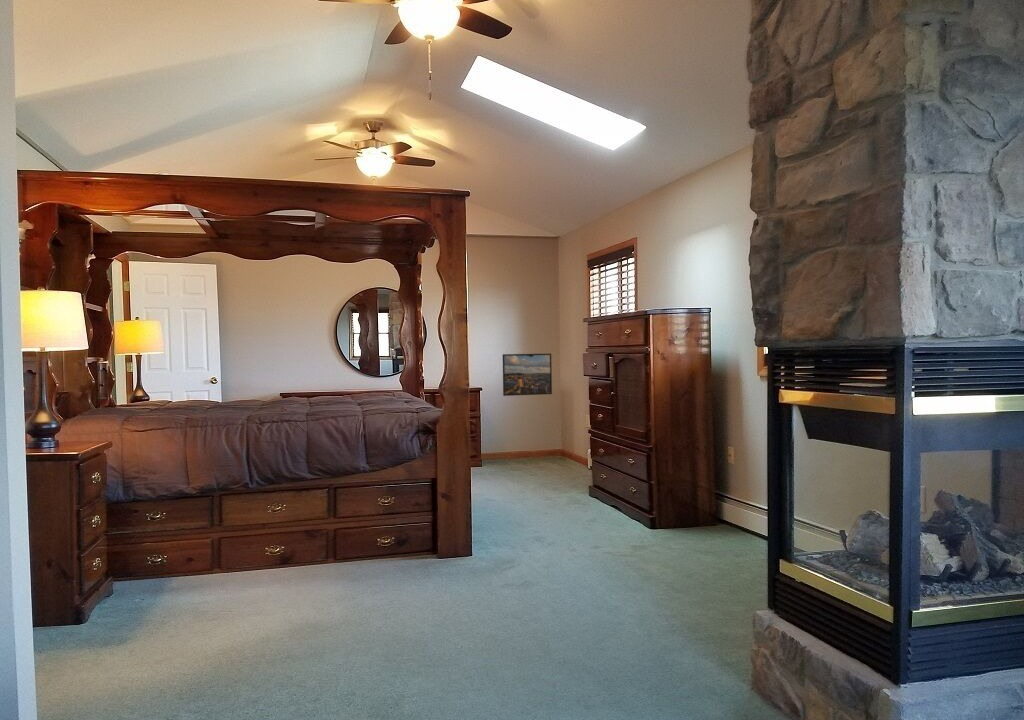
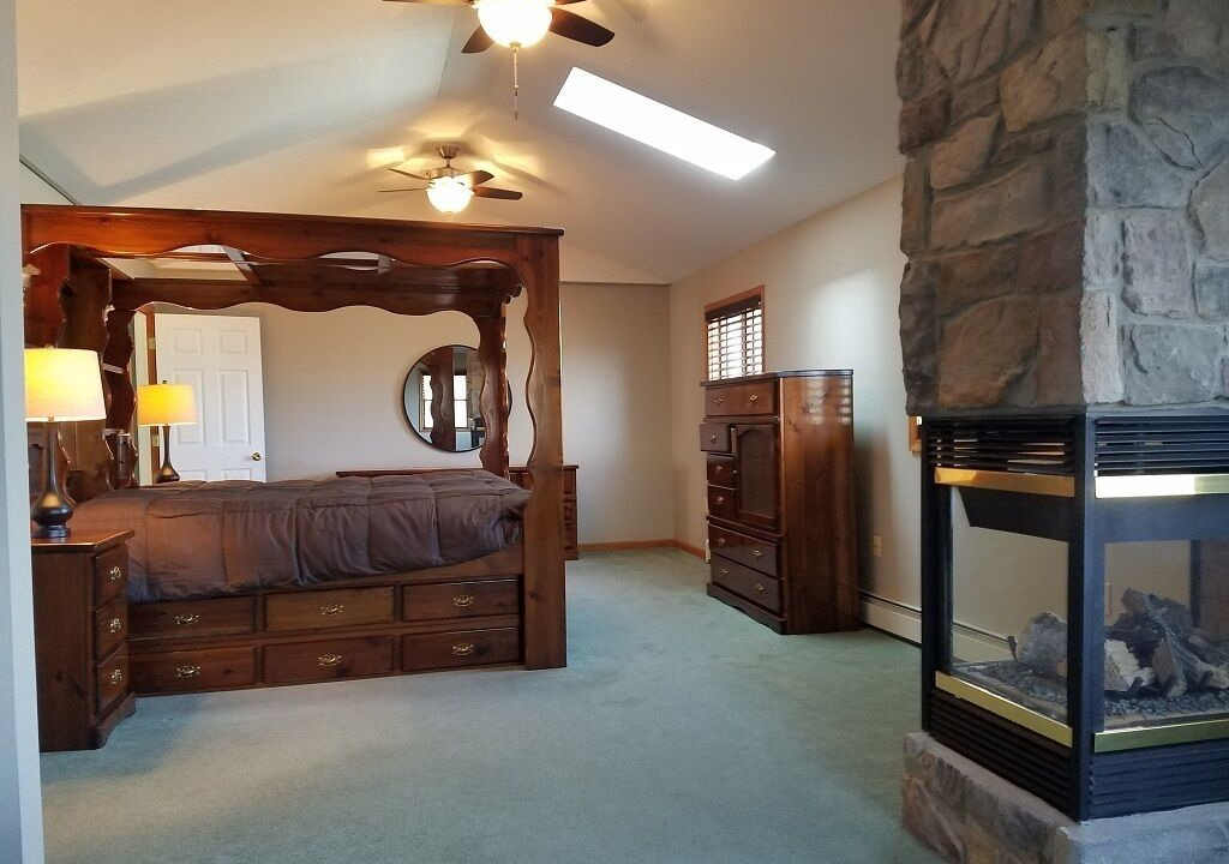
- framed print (527, 374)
